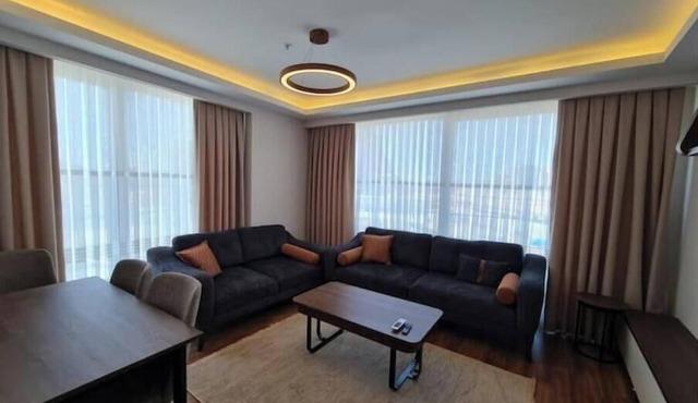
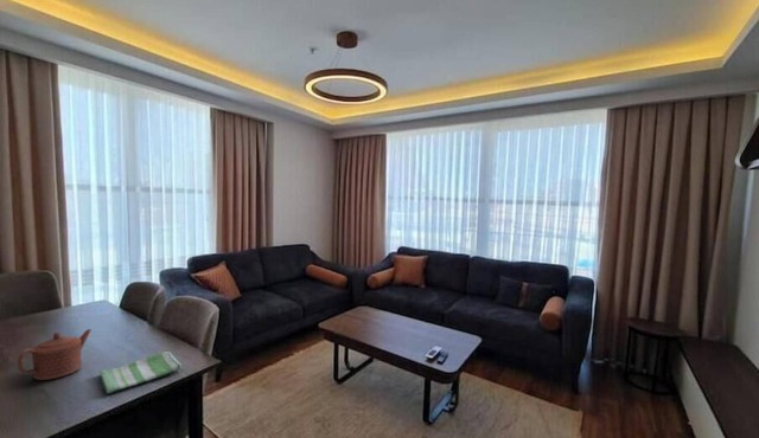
+ teapot (57, 352)
+ dish towel (141, 369)
